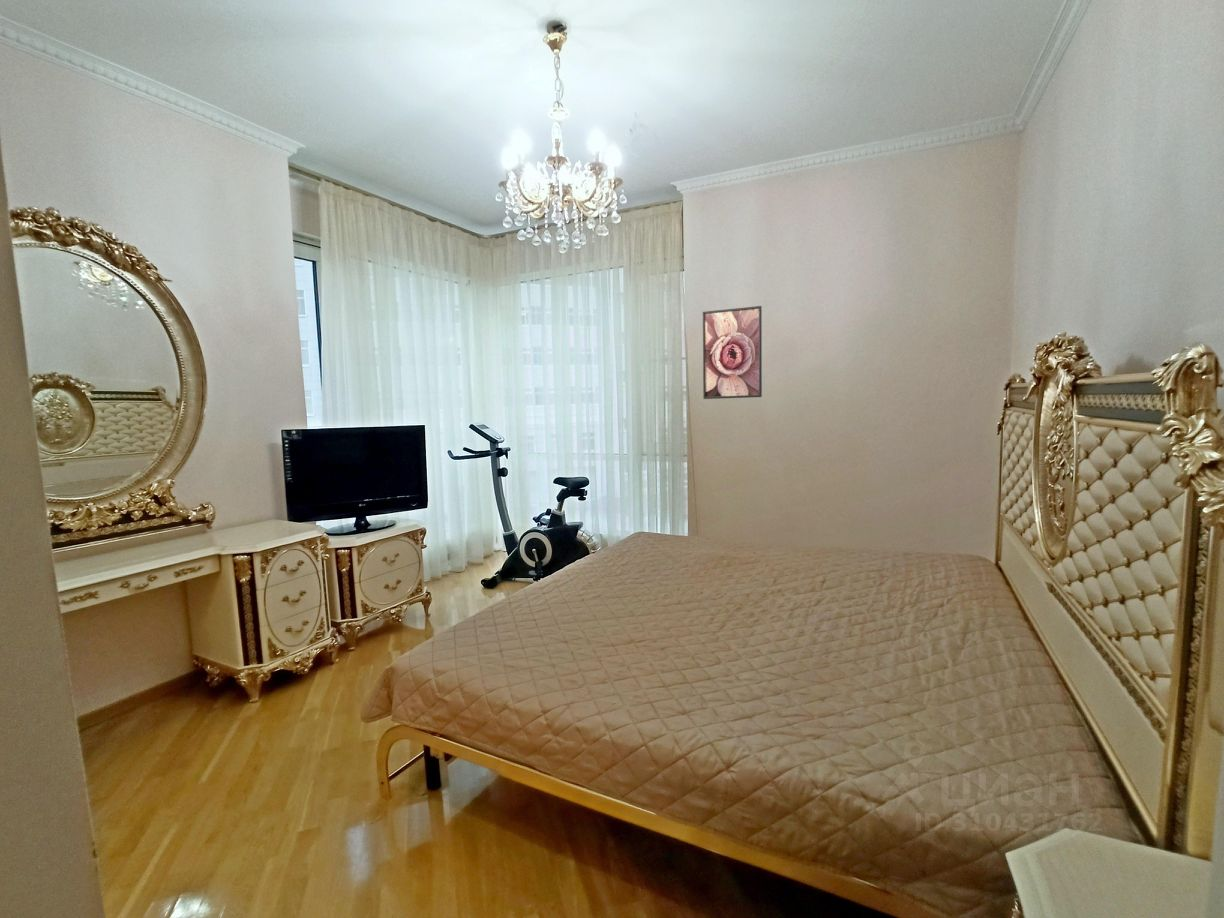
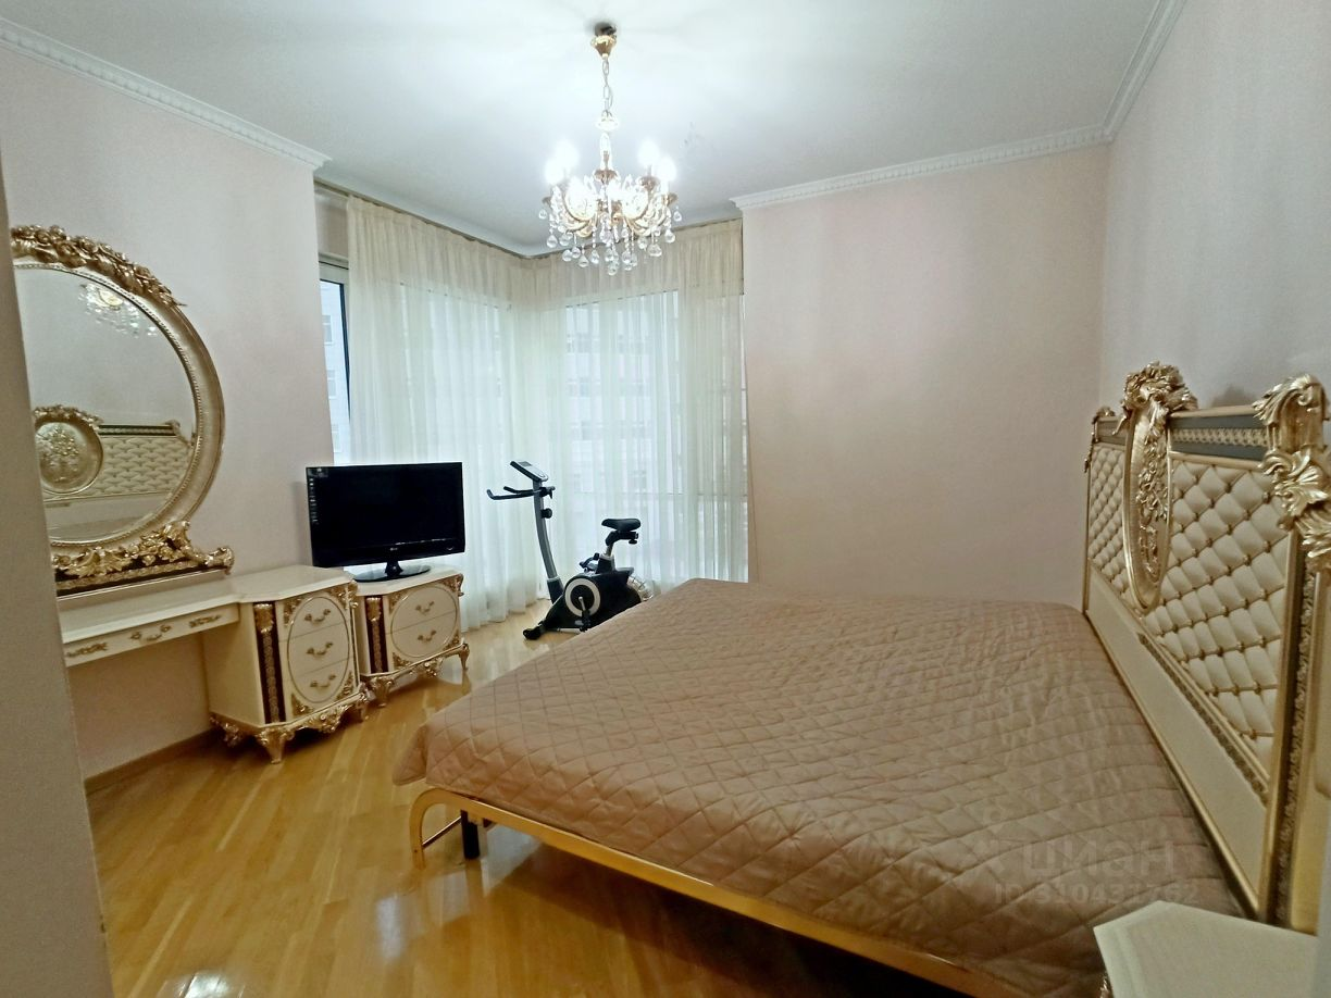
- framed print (731, 353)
